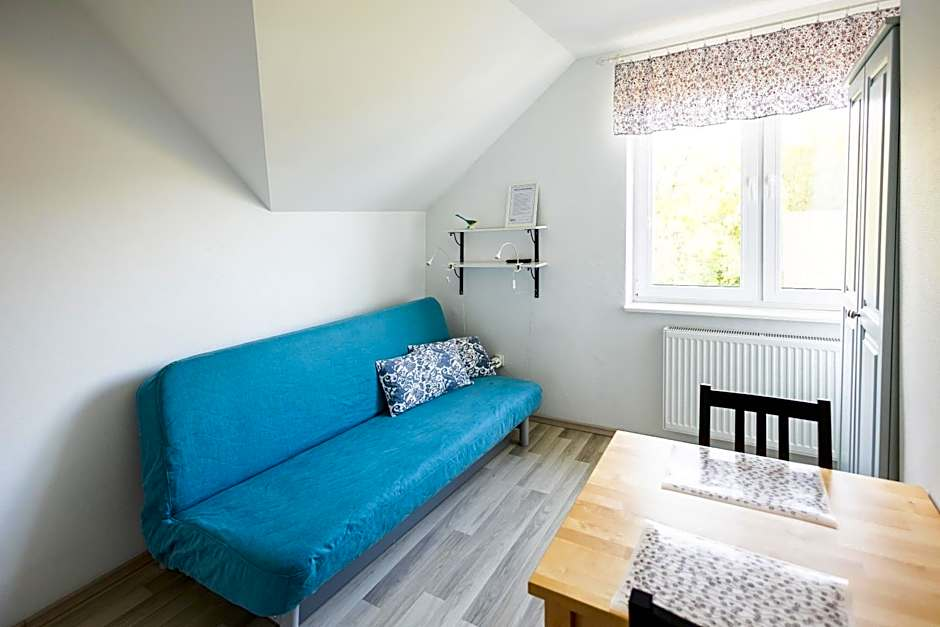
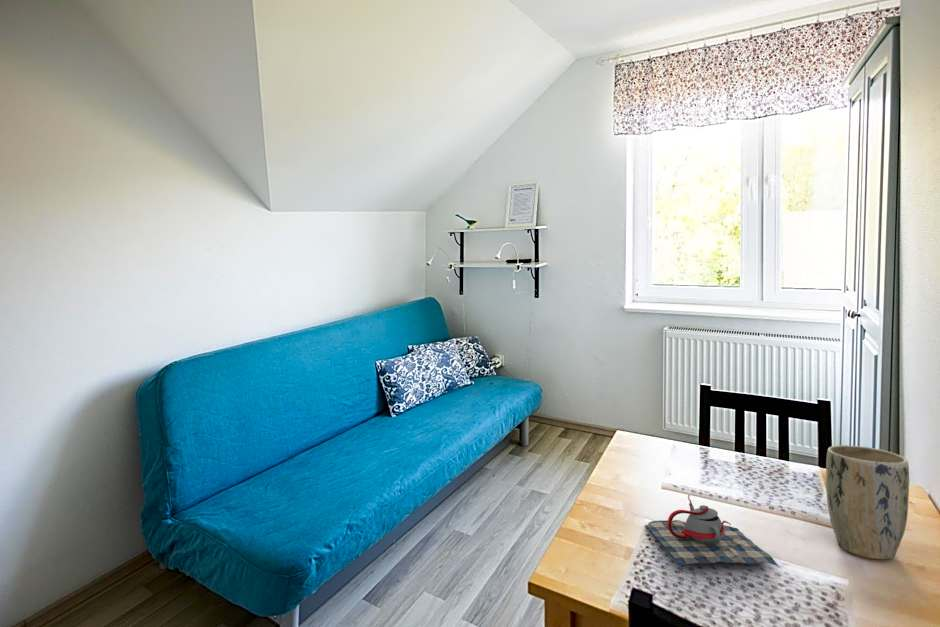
+ teapot (704, 525)
+ plant pot (865, 501)
